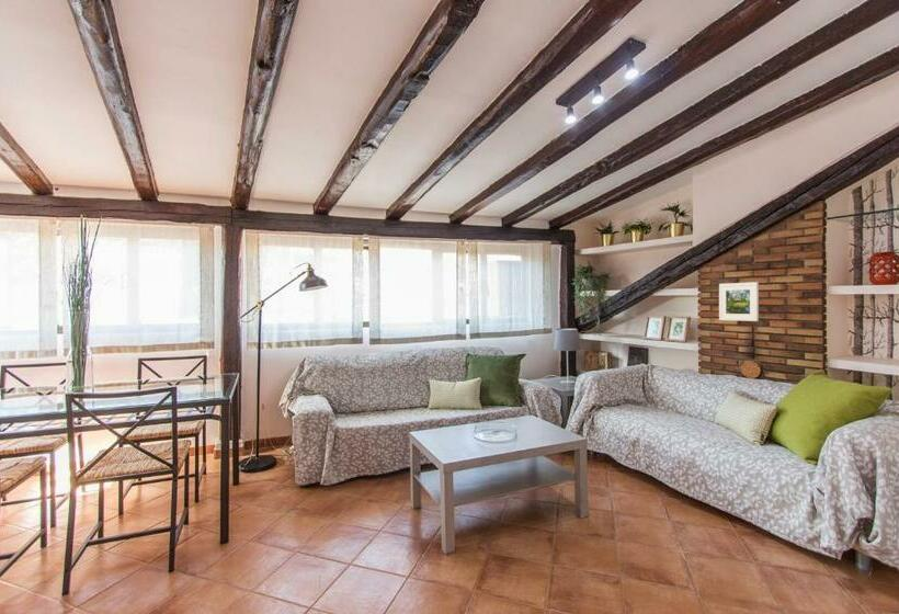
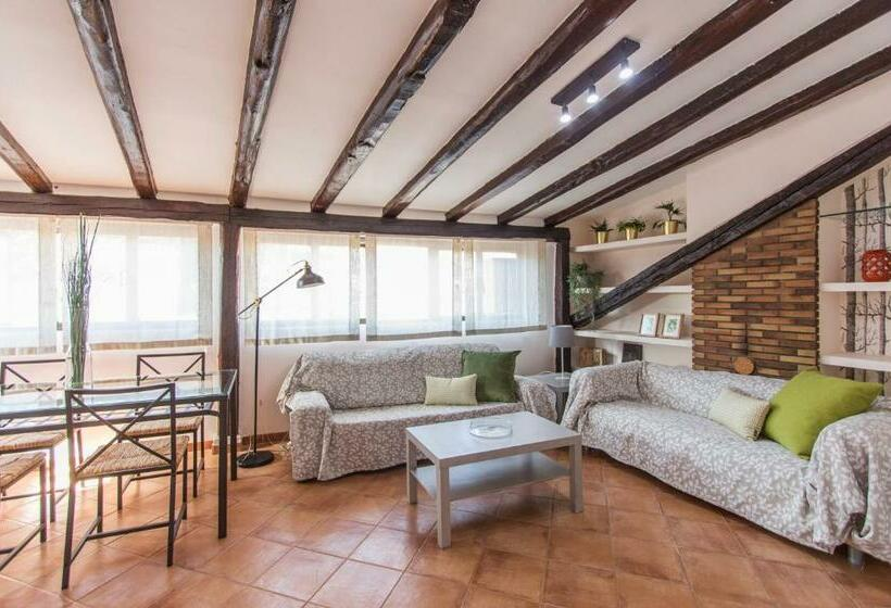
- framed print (738, 302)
